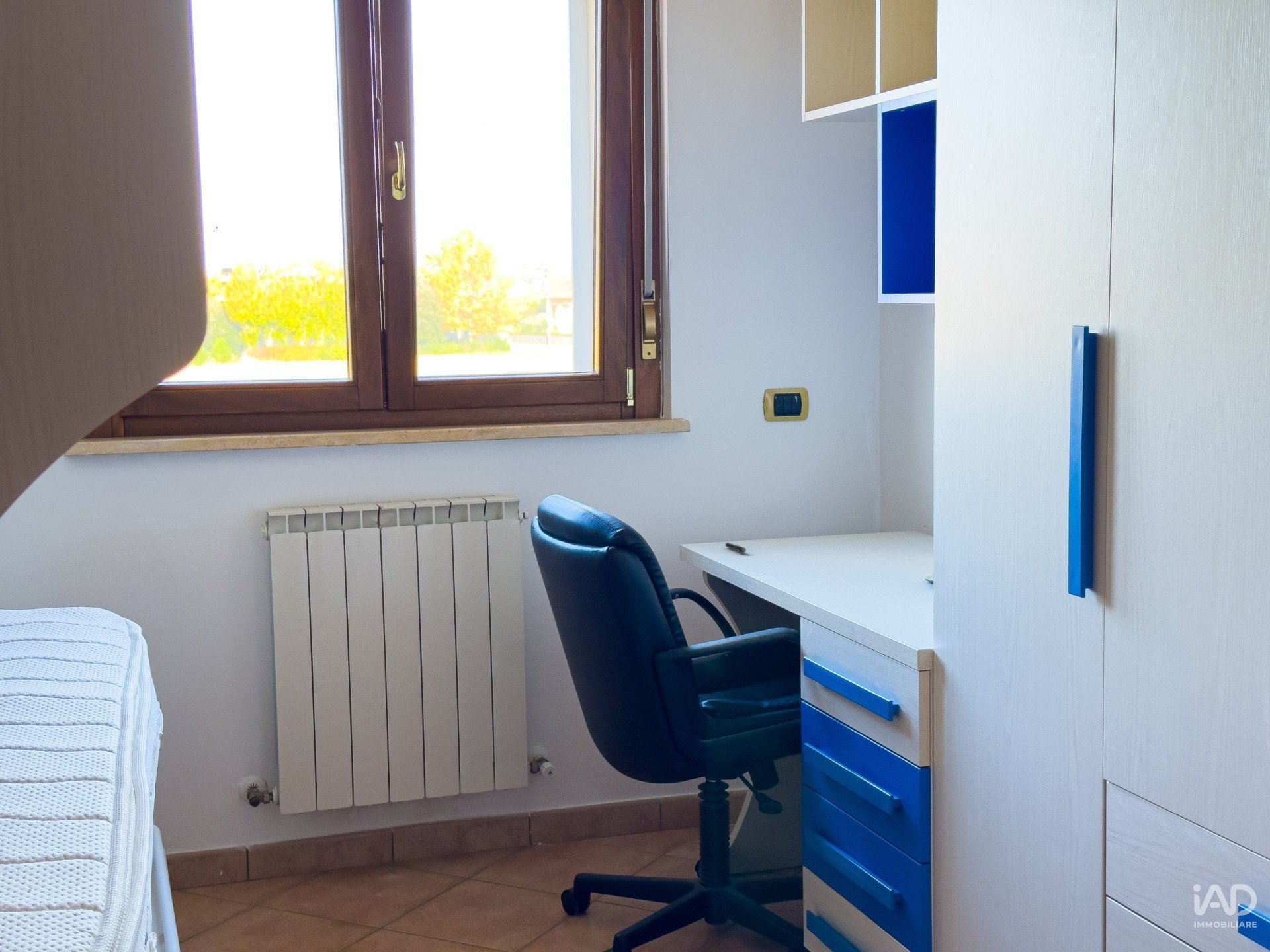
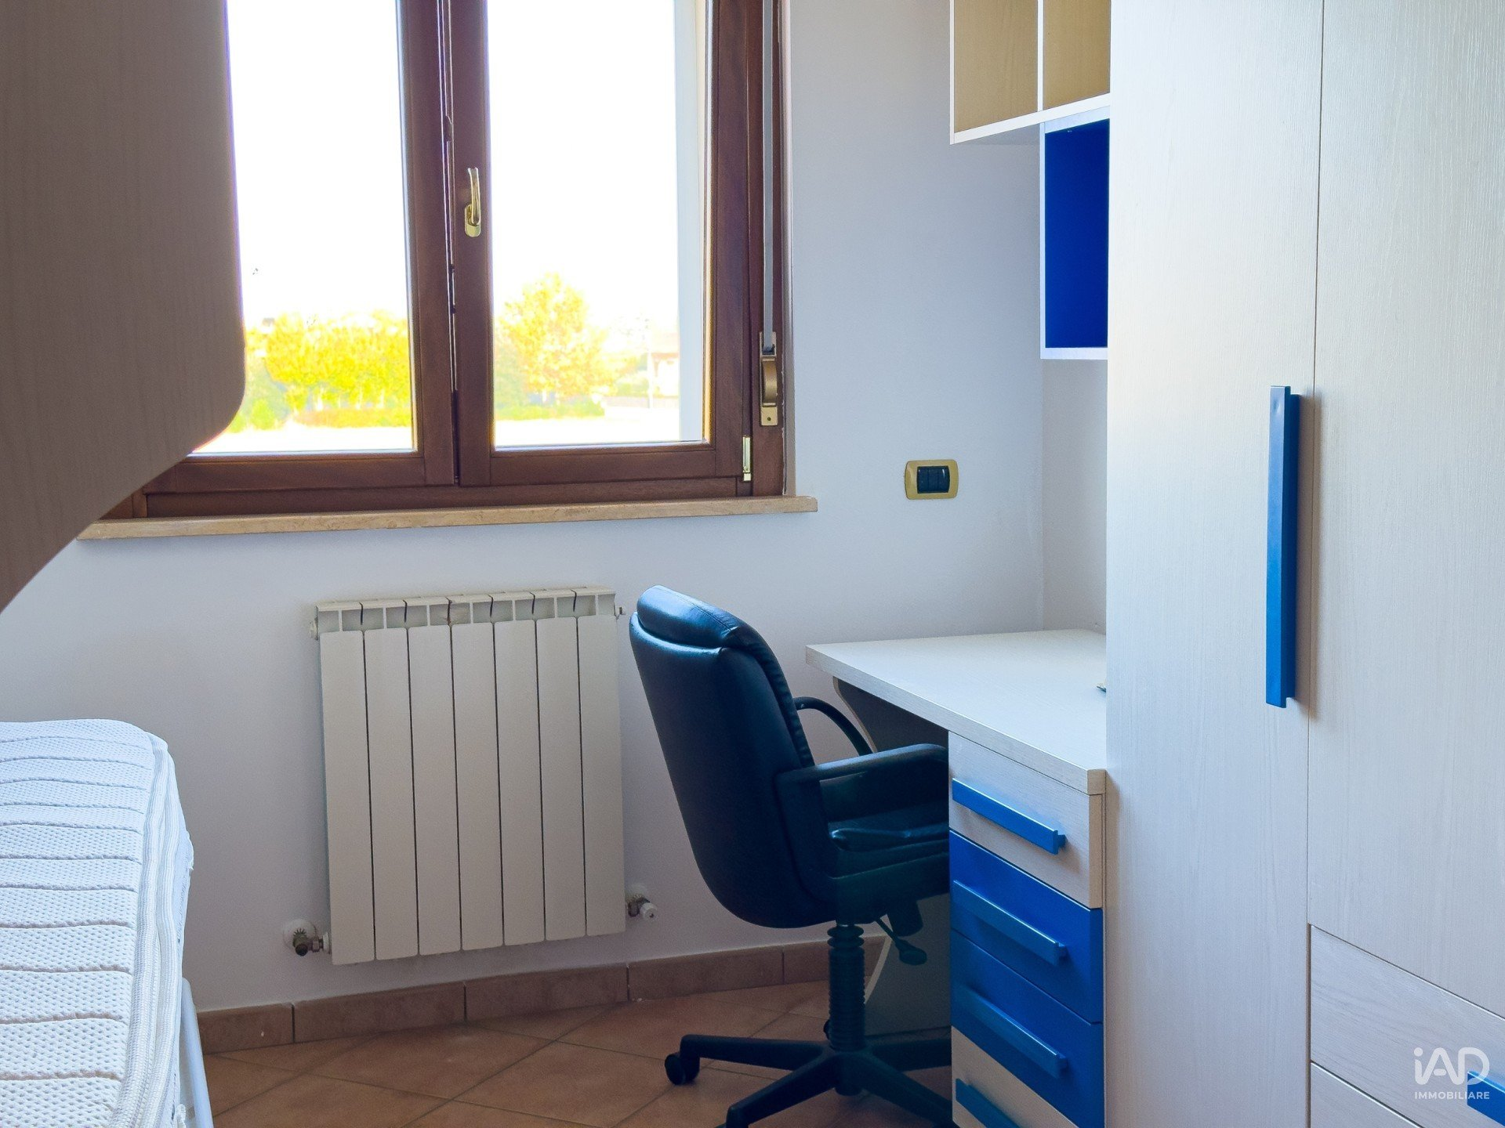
- pen (734, 547)
